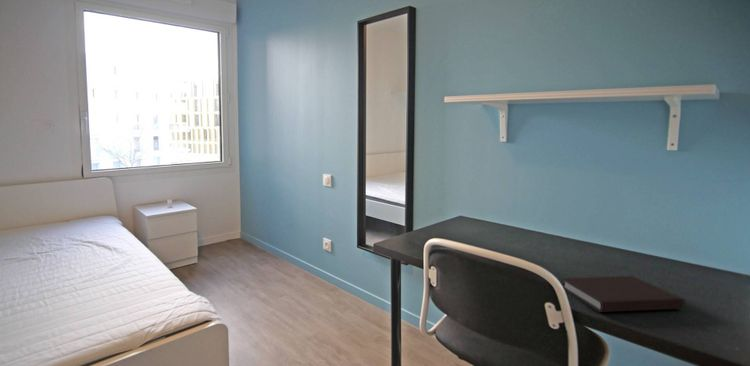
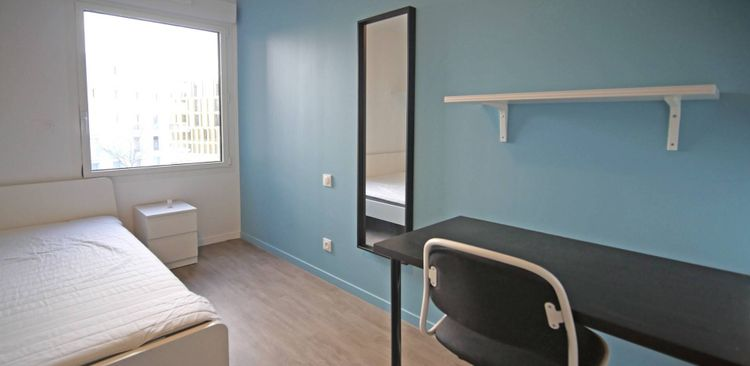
- notebook (617, 292)
